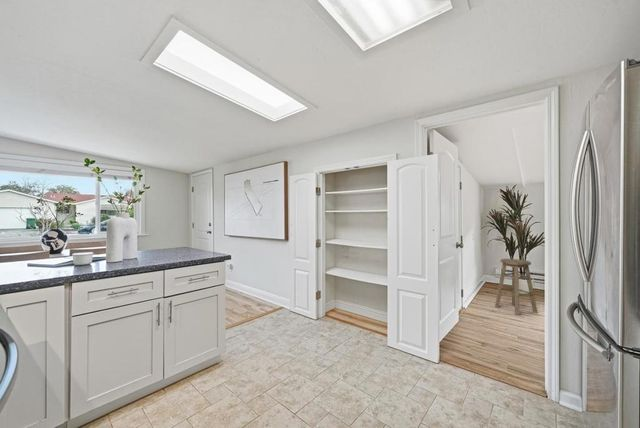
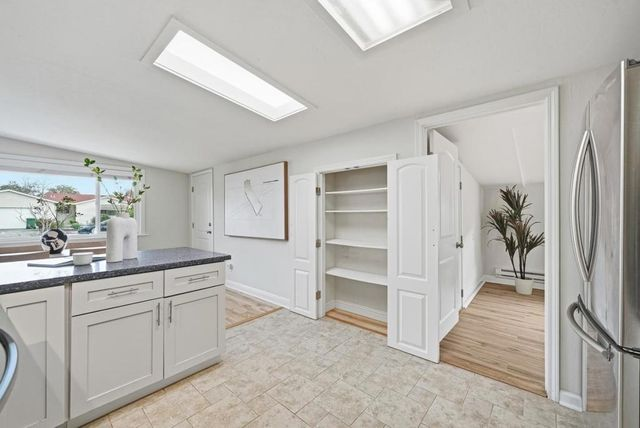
- bar stool (515, 285)
